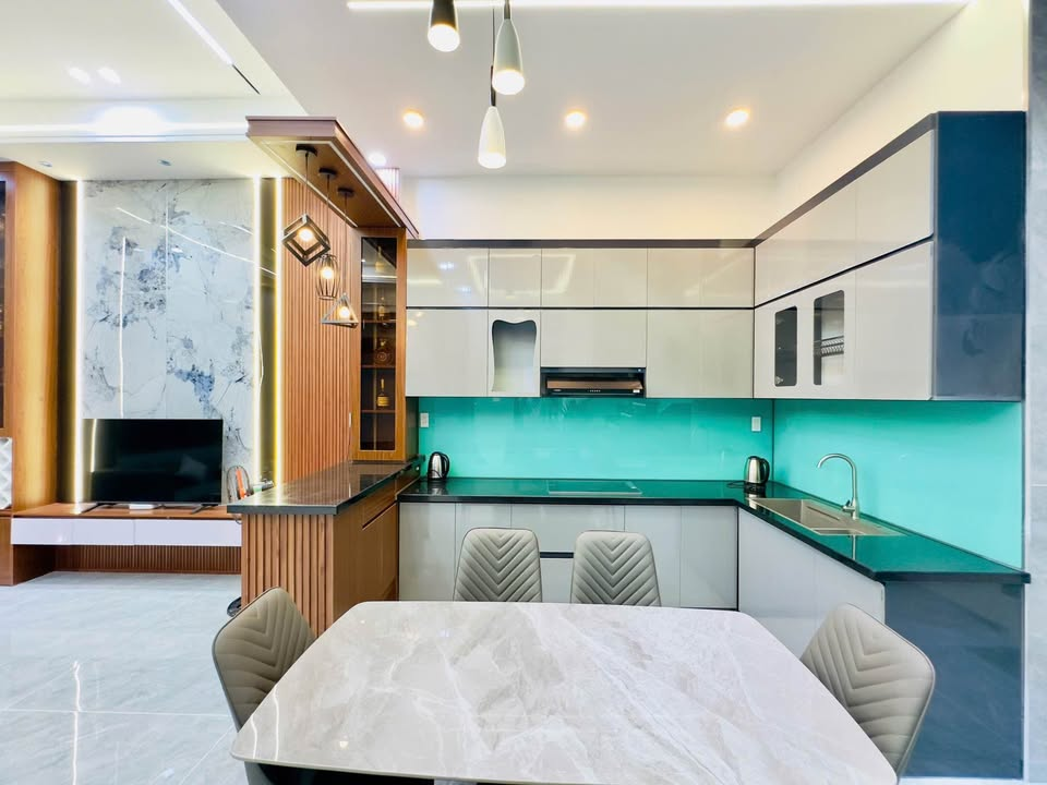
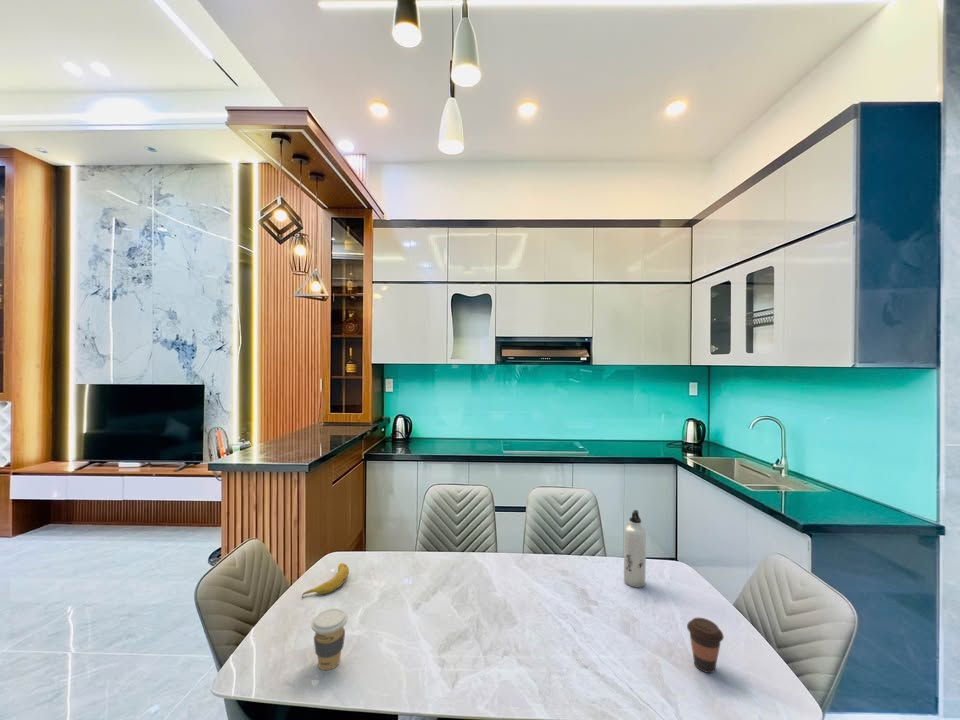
+ coffee cup (329, 639)
+ coffee cup (704, 645)
+ water bottle (634, 546)
+ fruit (330, 579)
